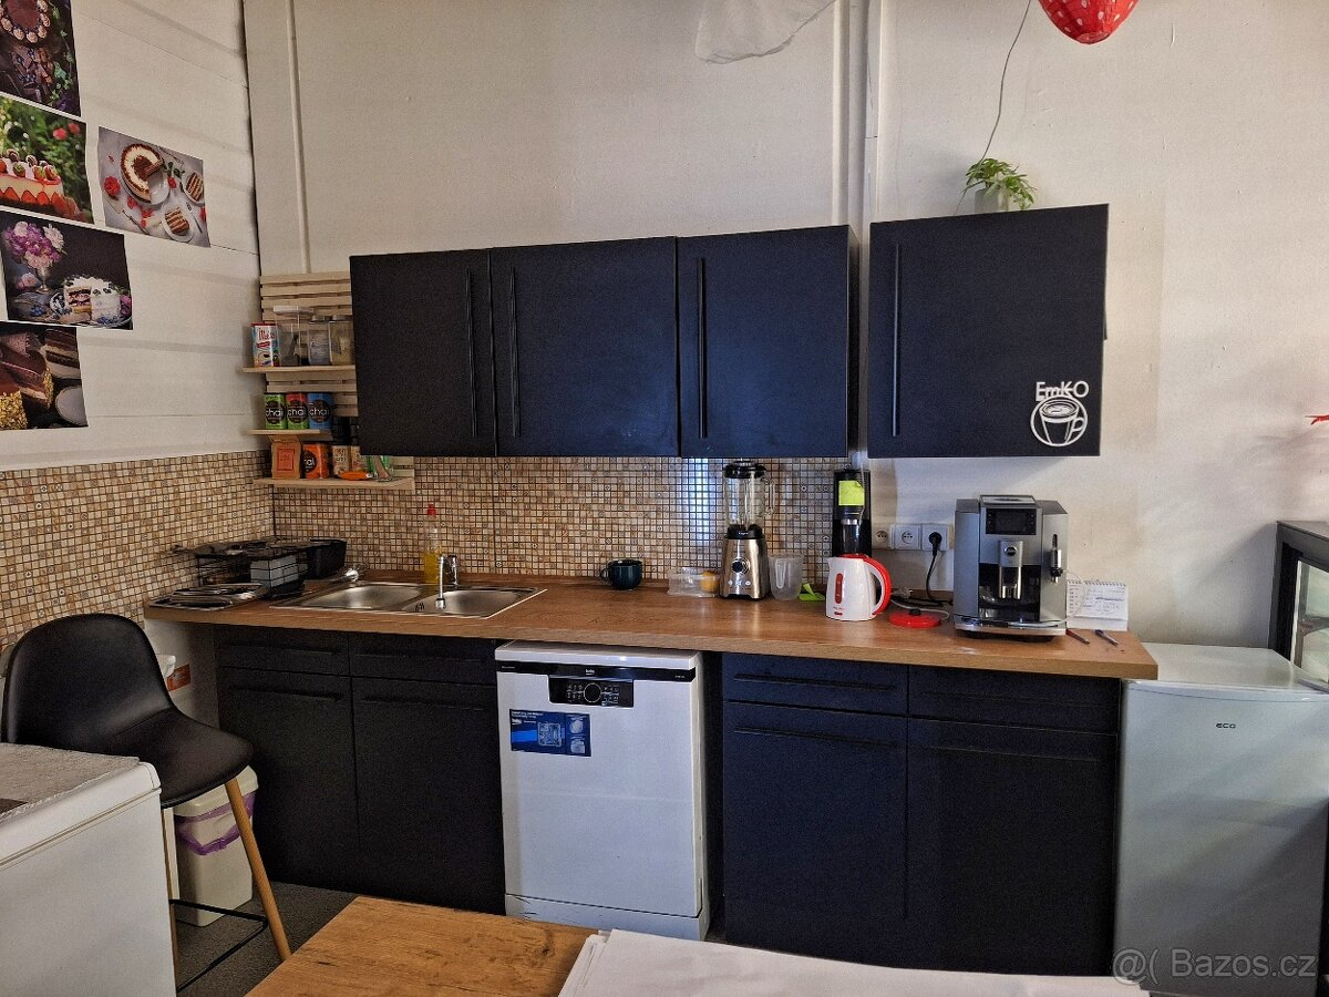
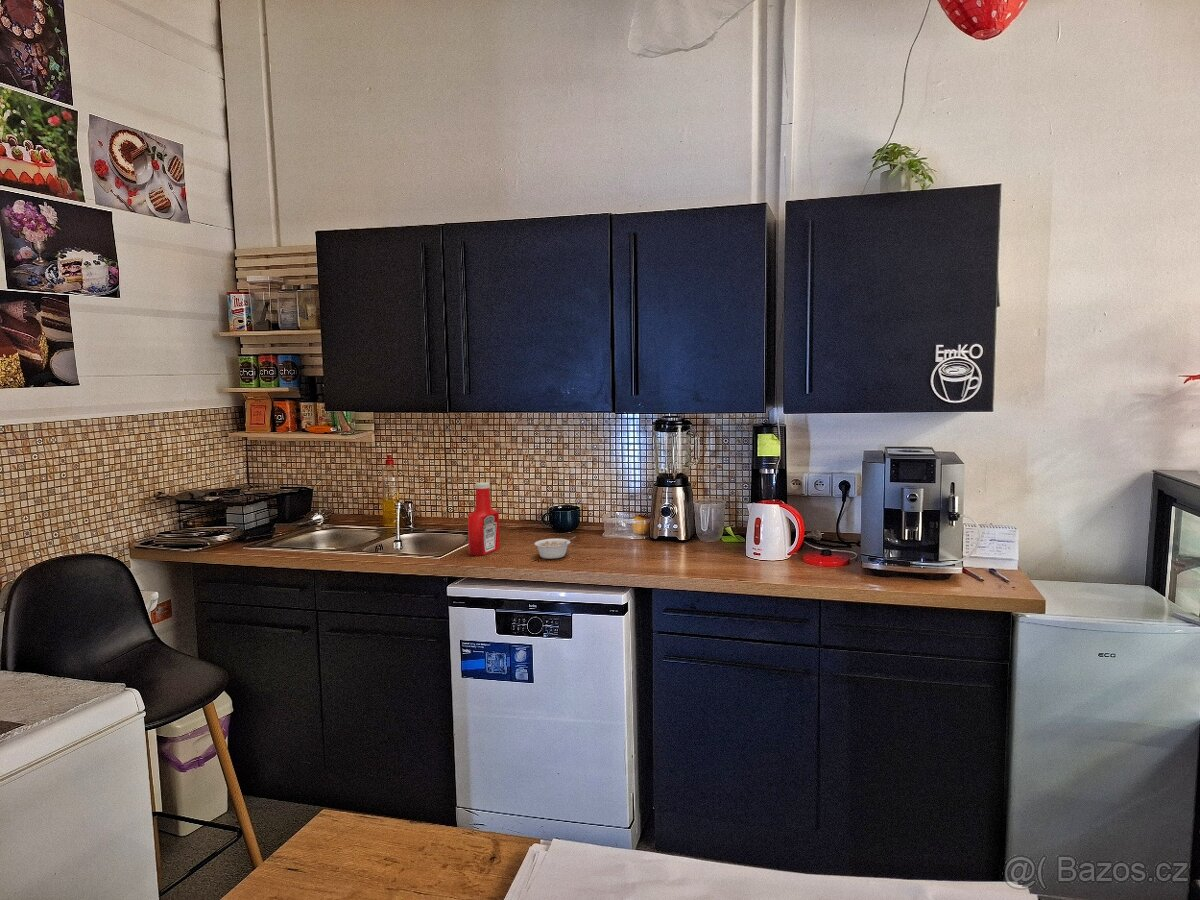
+ legume (553, 547)
+ soap bottle (483, 517)
